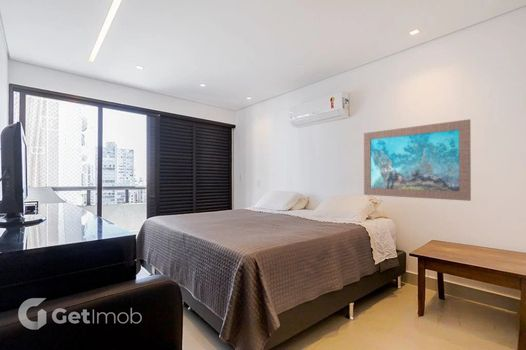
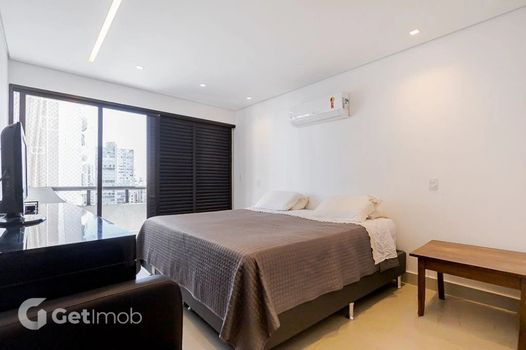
- wall art (409, 162)
